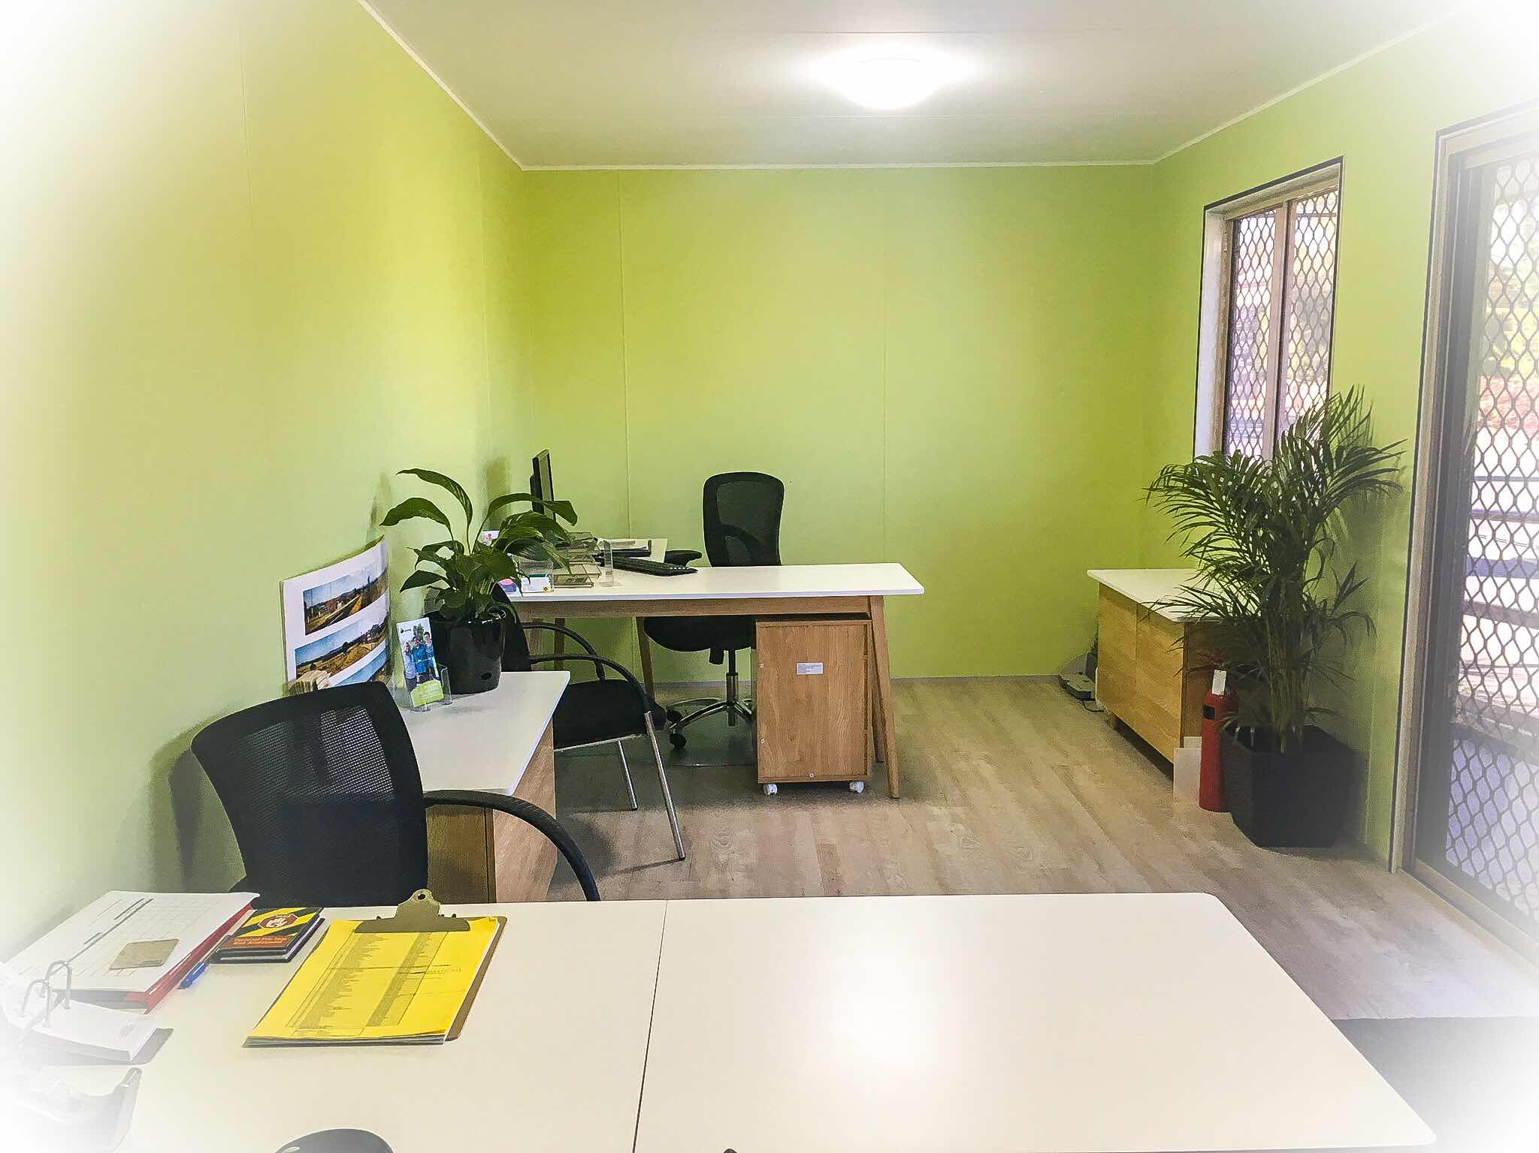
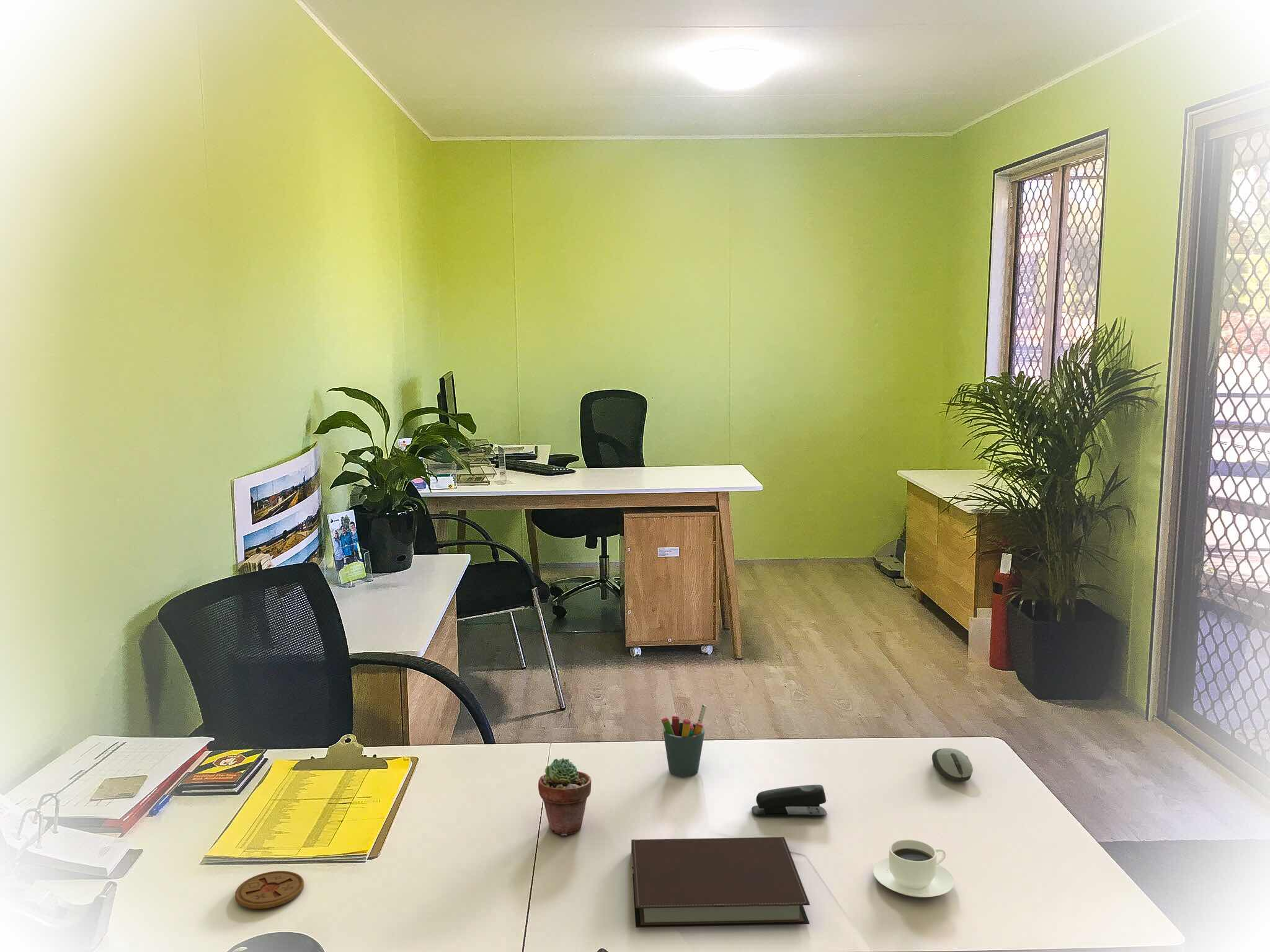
+ stapler (789, 799)
+ computer mouse (952, 762)
+ coaster (270, 889)
+ coffee cup (913, 865)
+ notebook (714, 878)
+ pen holder (683, 739)
+ potted succulent (564, 793)
